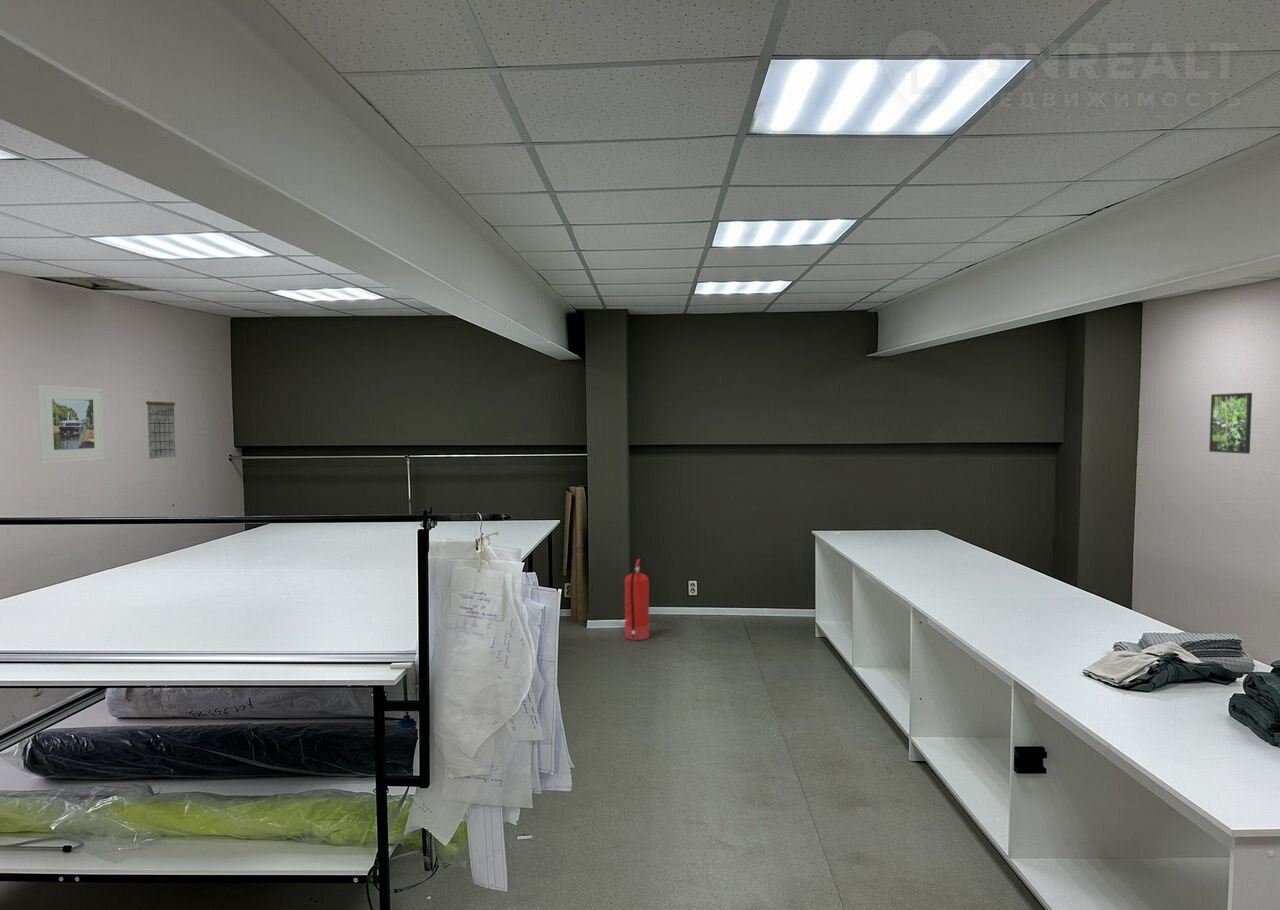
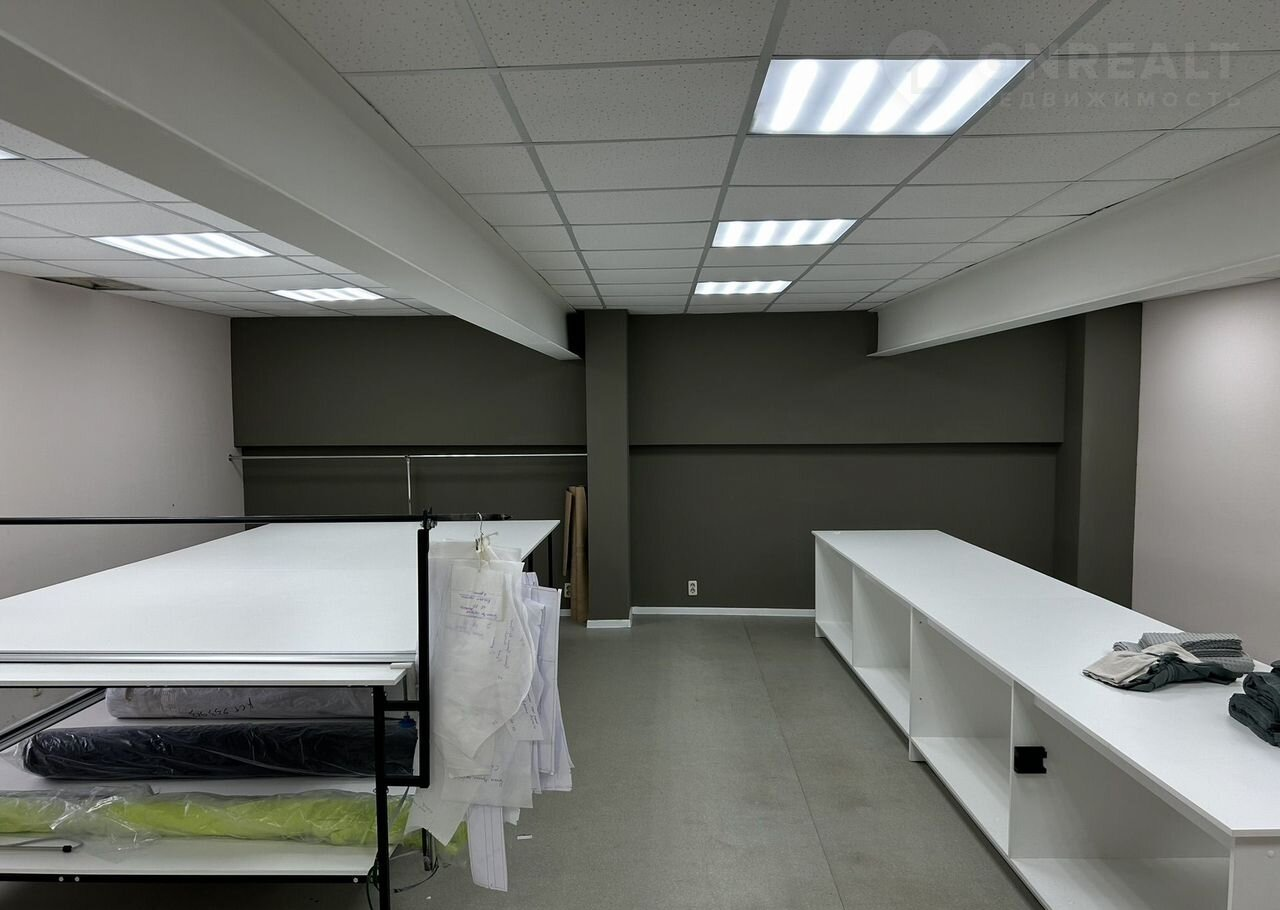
- fire extinguisher (635, 600)
- calendar (161, 423)
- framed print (1229, 423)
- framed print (73, 424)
